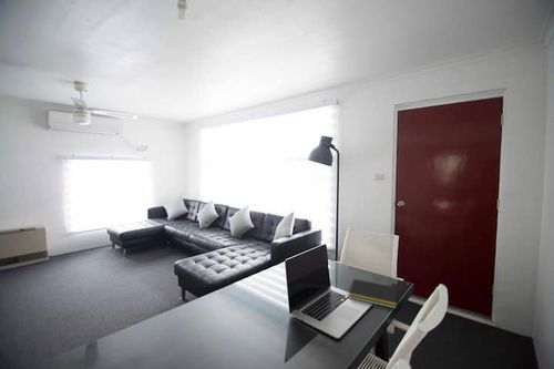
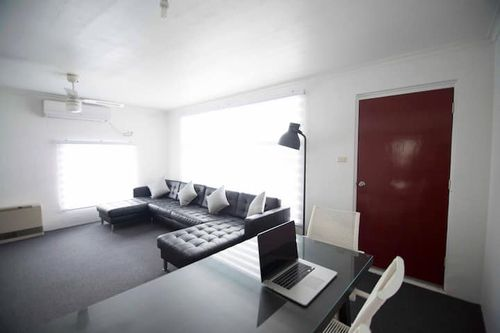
- notepad (372, 291)
